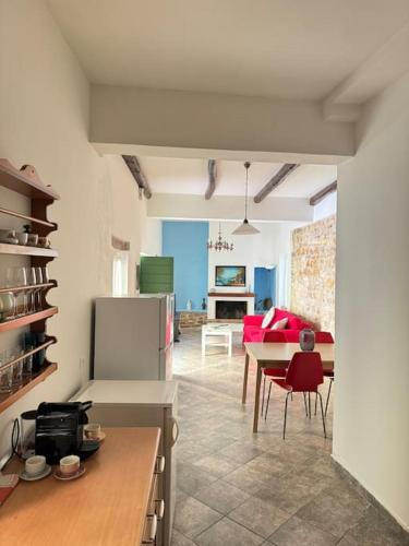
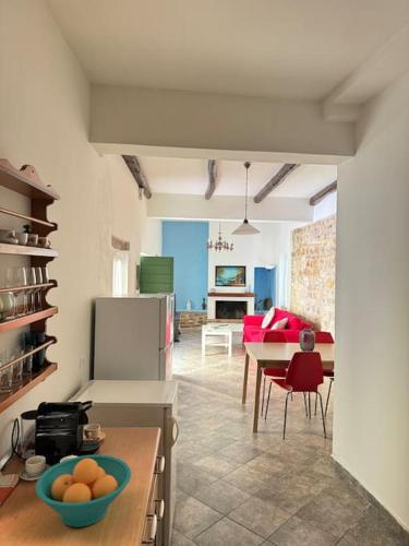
+ fruit bowl (85, 486)
